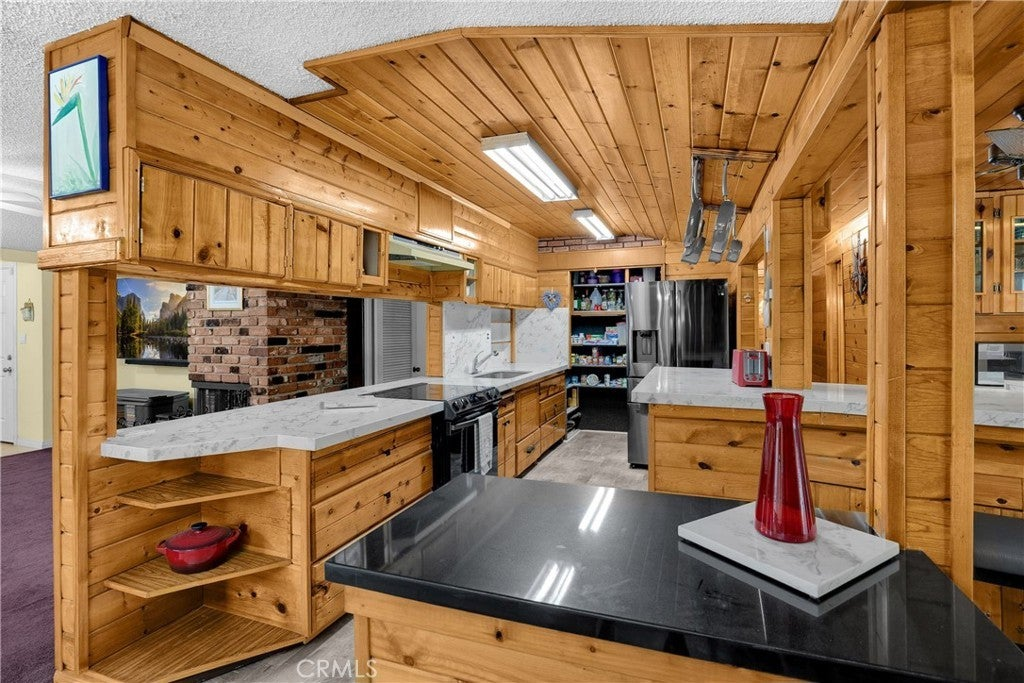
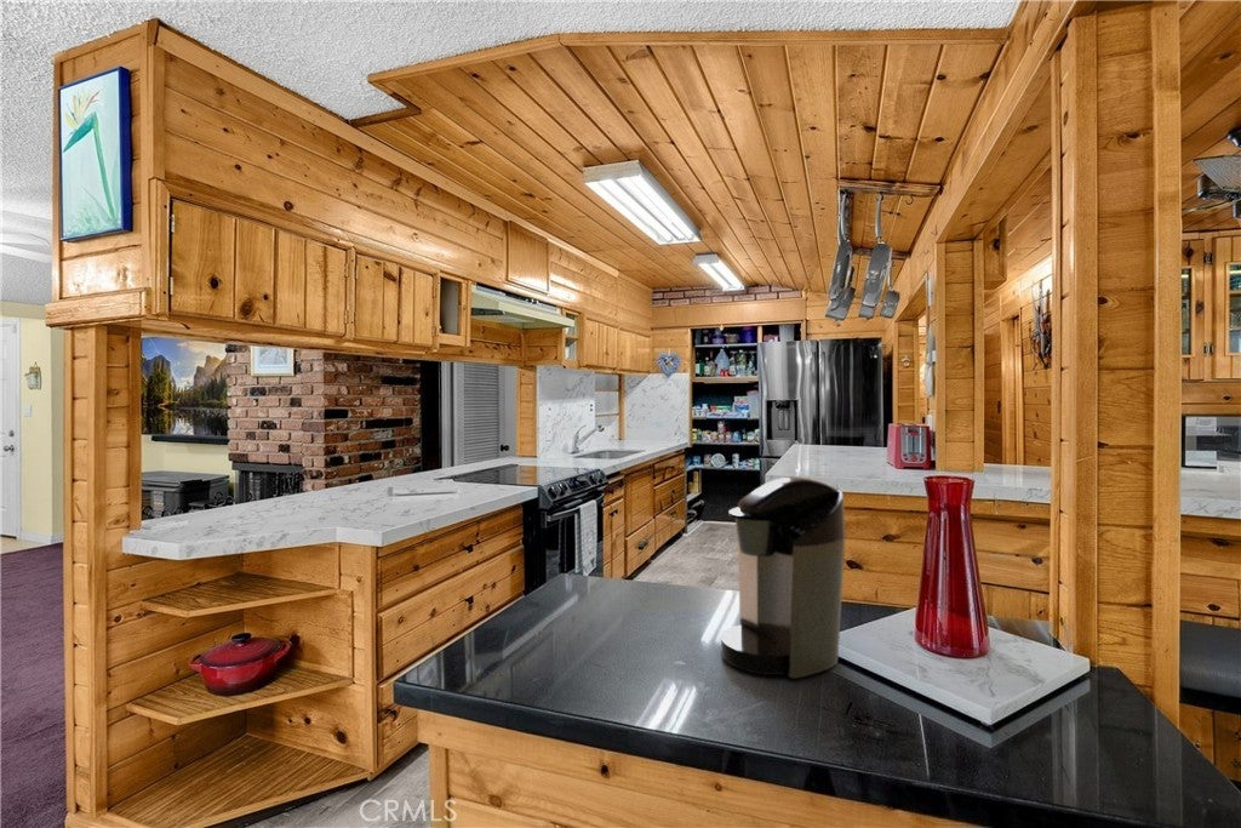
+ coffee maker (770, 558)
